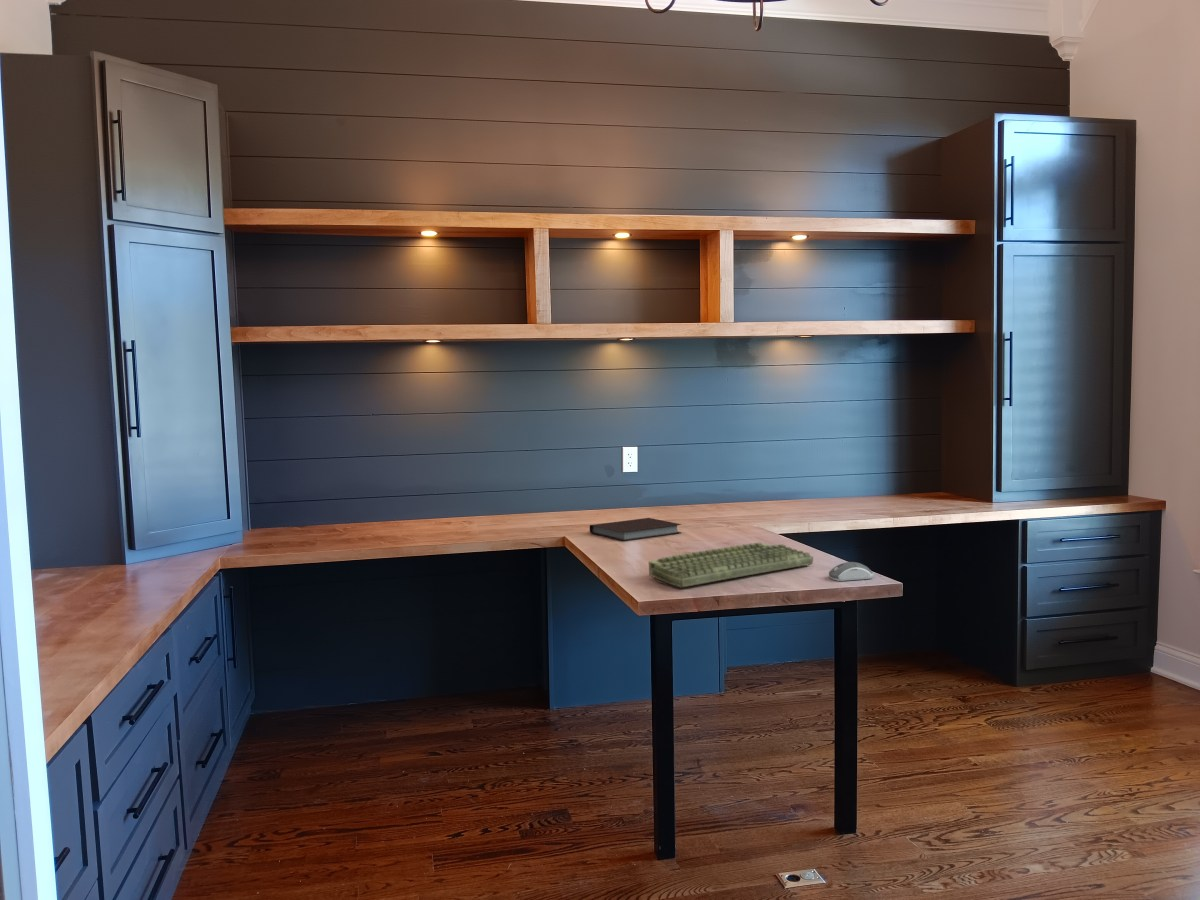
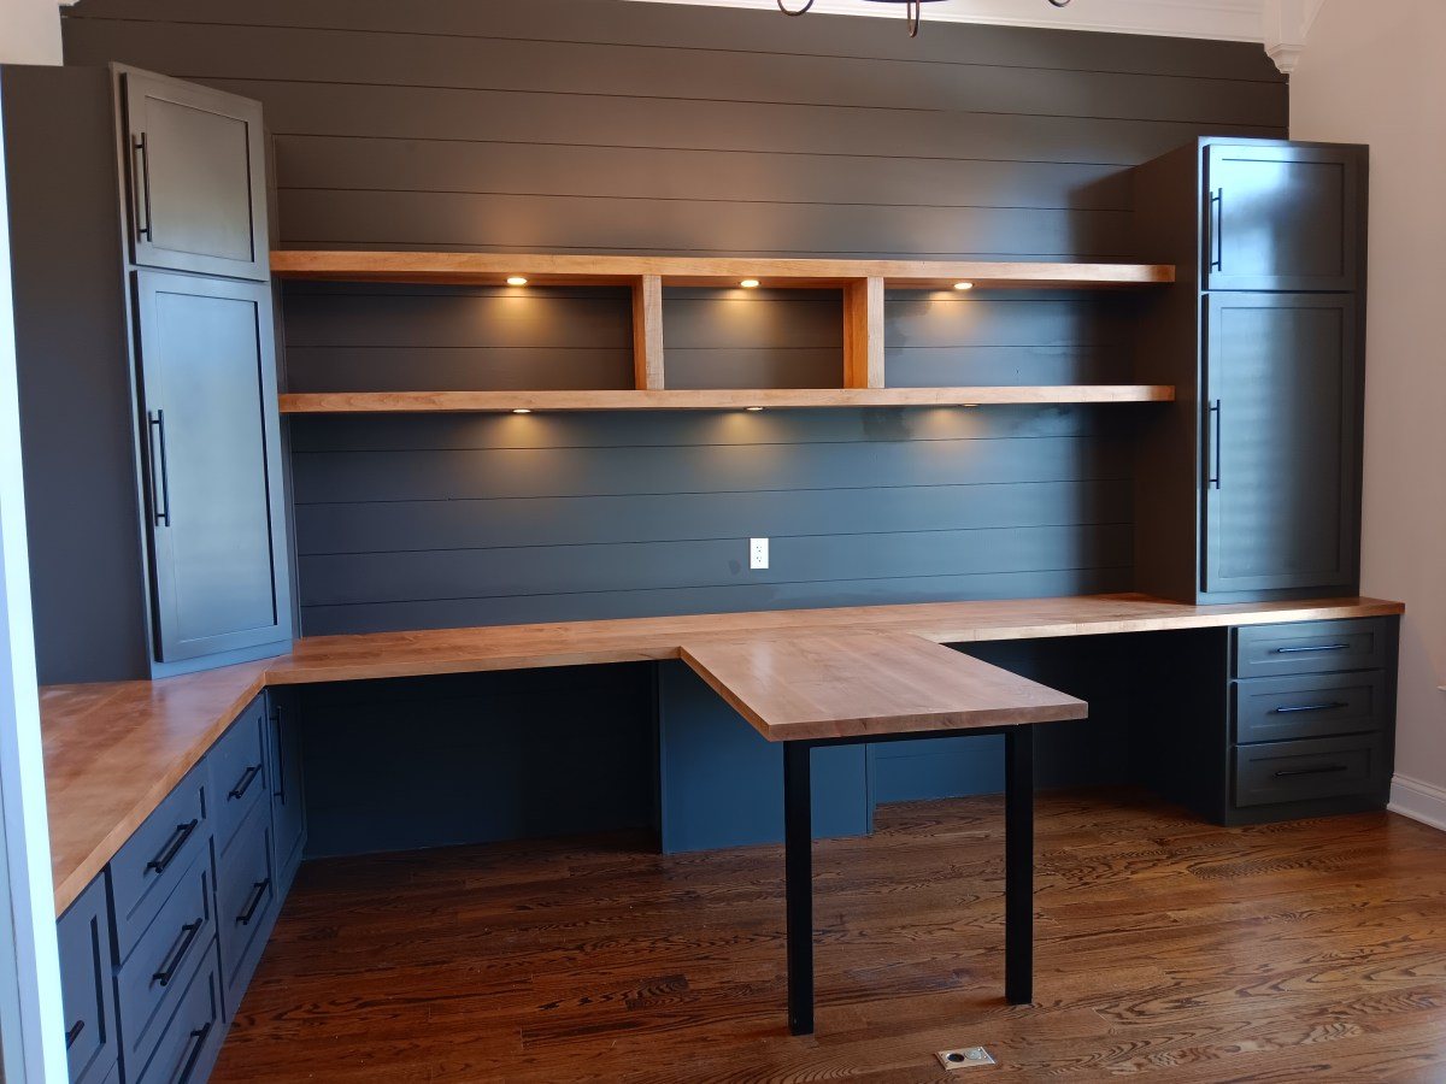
- notebook (635, 528)
- computer keyboard (729, 562)
- computer mouse (851, 569)
